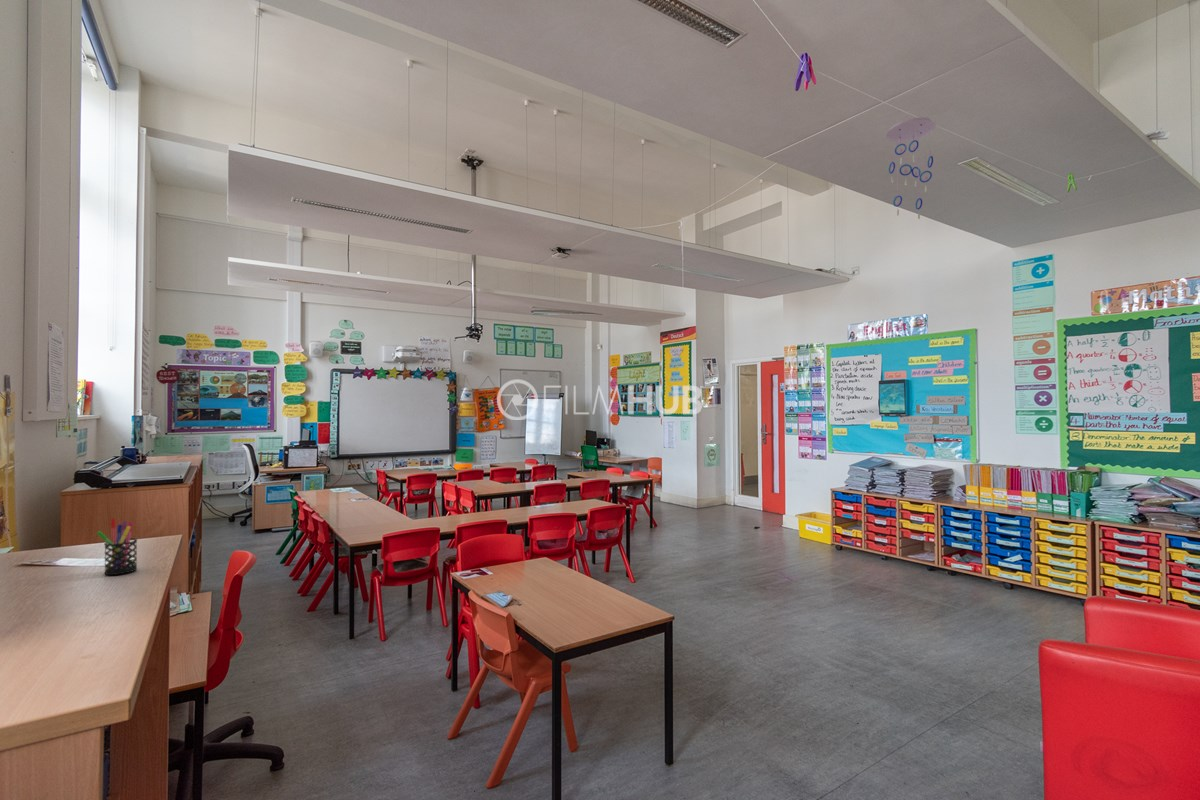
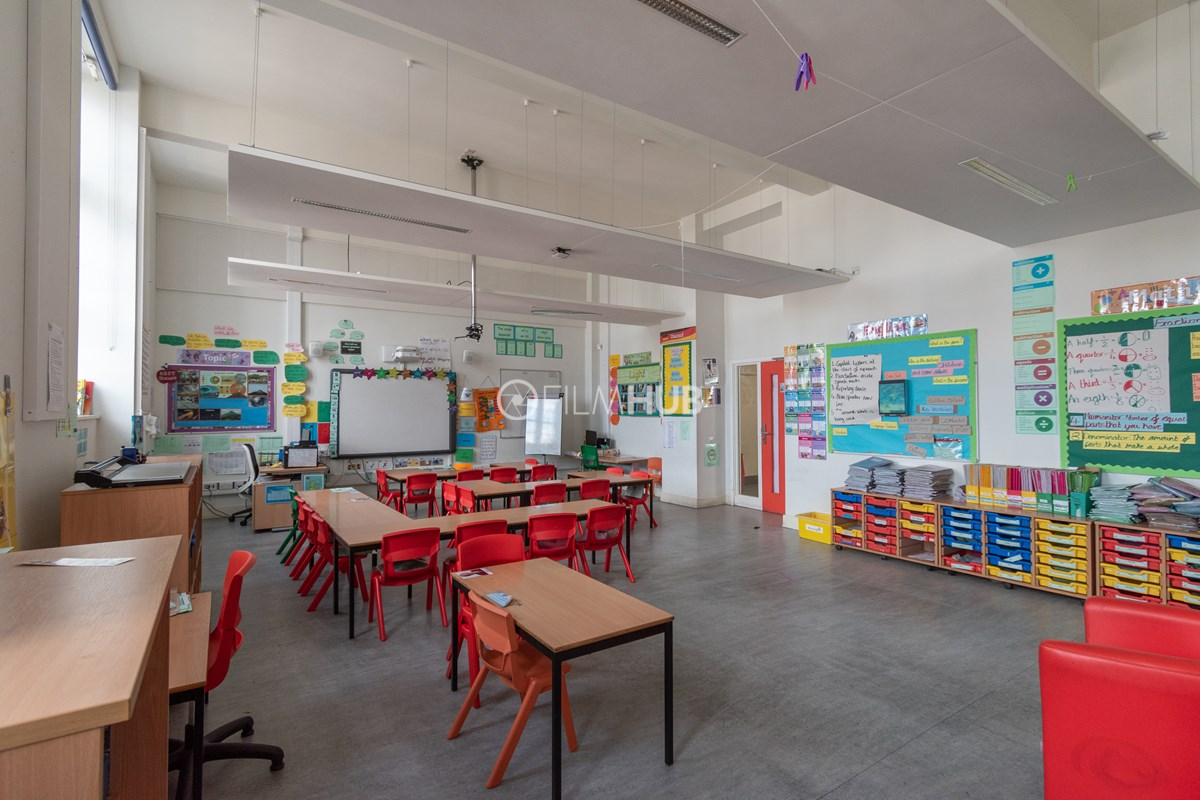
- ceiling mobile (910, 172)
- pen holder (116, 546)
